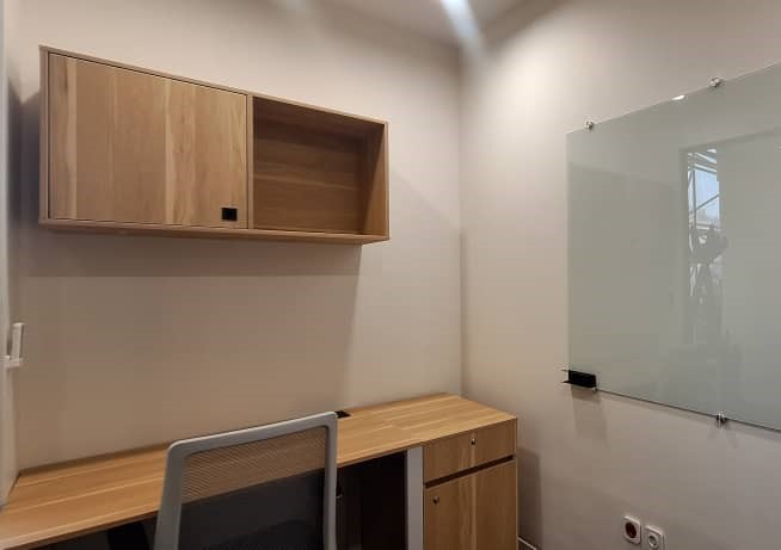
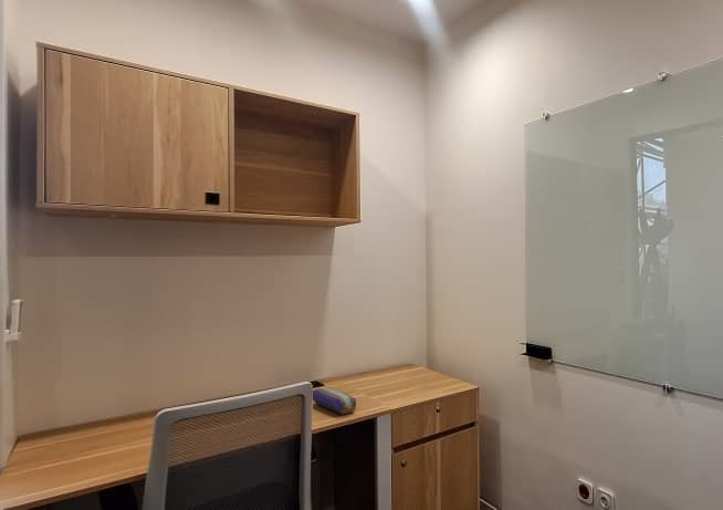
+ pencil case (333, 399)
